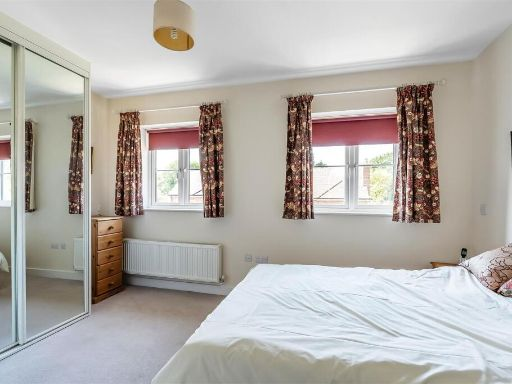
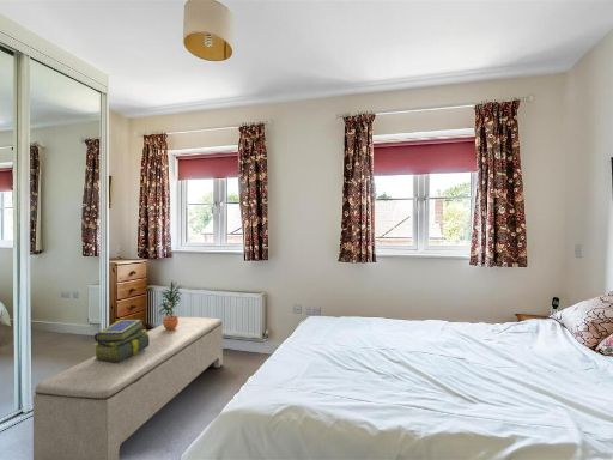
+ bench (153, 370)
+ potted plant (171, 305)
+ stack of books (122, 339)
